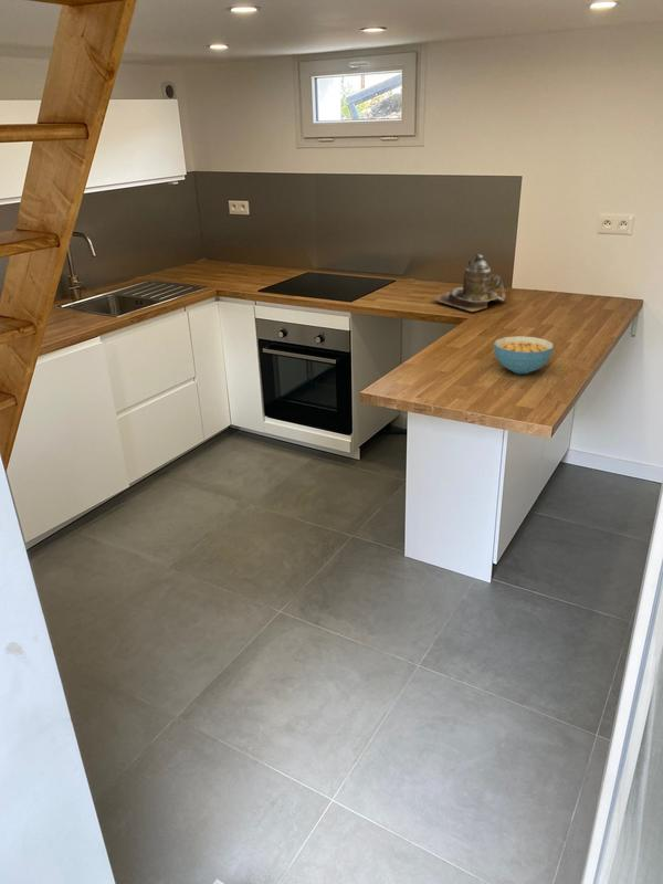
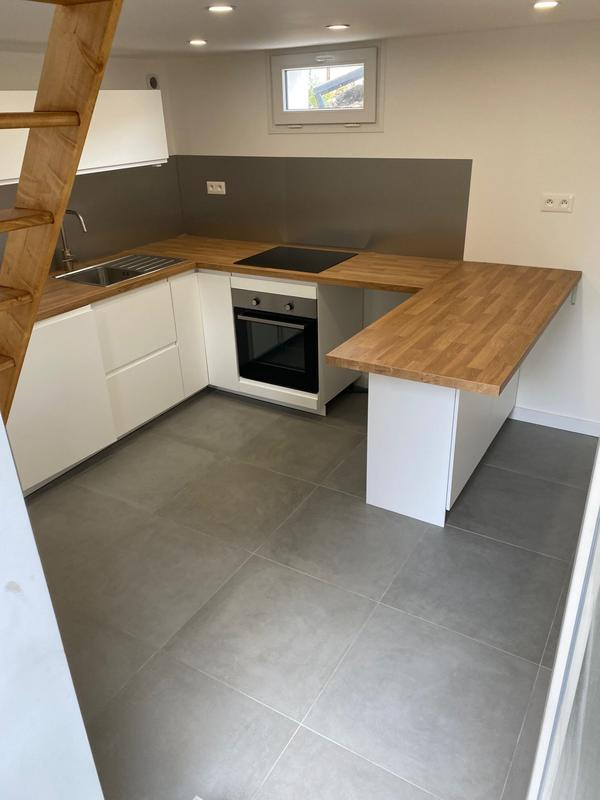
- teapot (470, 278)
- cereal bowl (522, 357)
